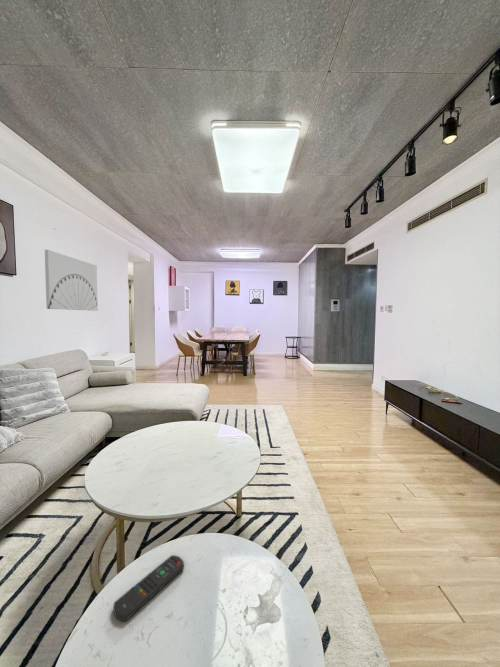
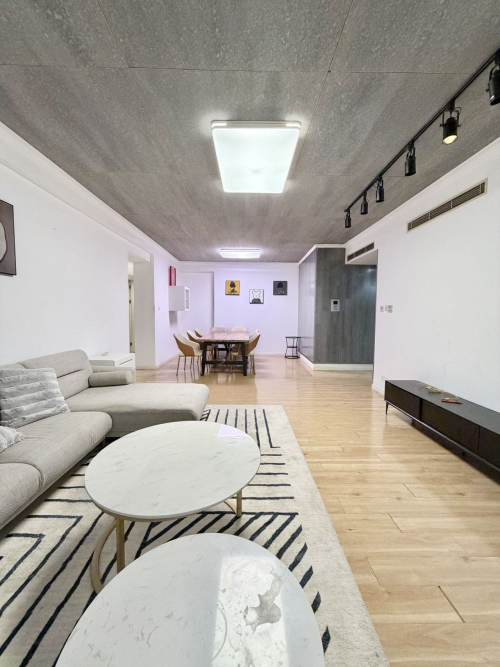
- remote control (151, 584)
- wall art (74, 284)
